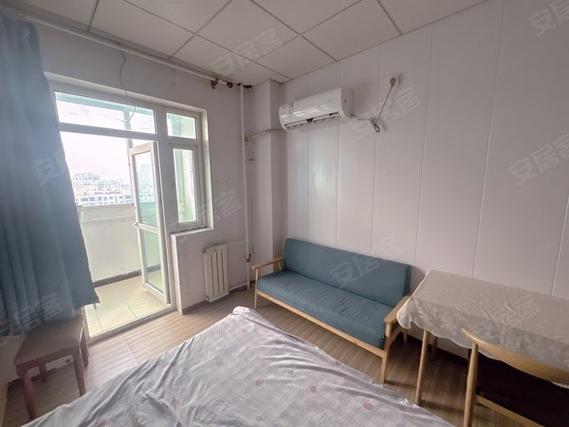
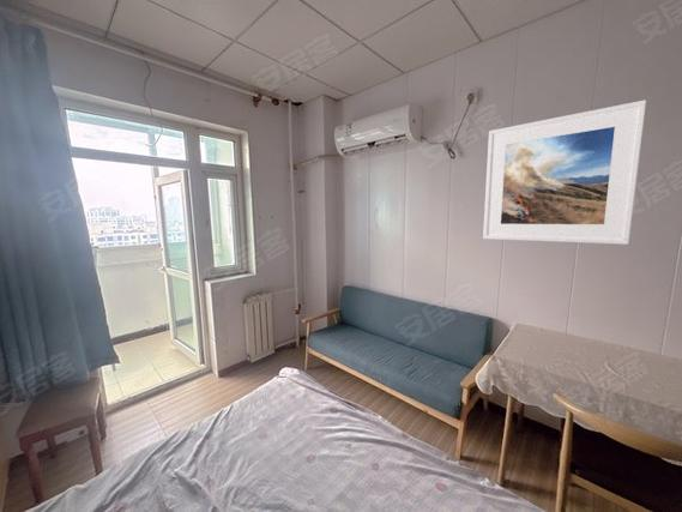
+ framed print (550, 181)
